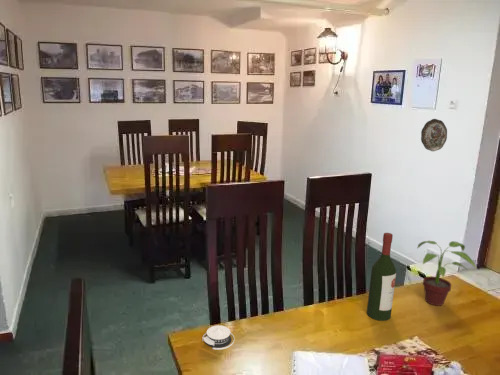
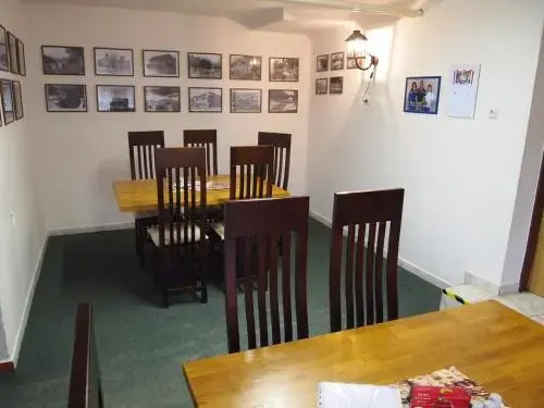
- decorative plate (434, 135)
- potted plant (441, 274)
- architectural model (218, 333)
- wine bottle (383, 275)
